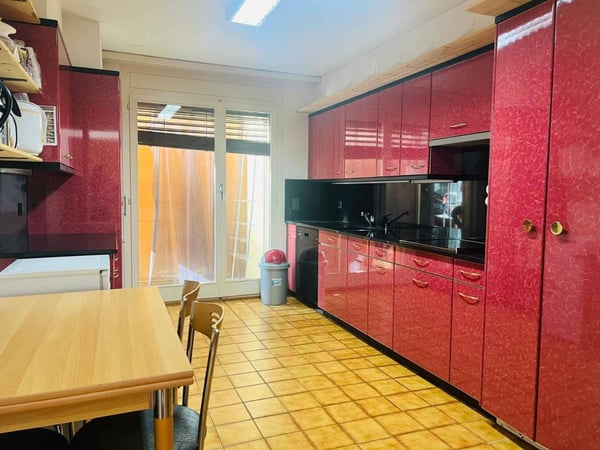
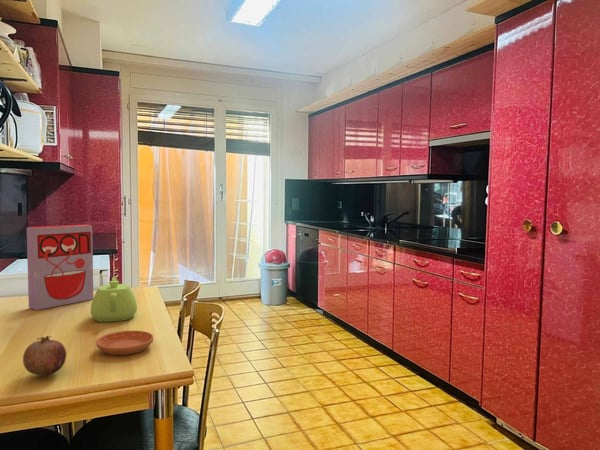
+ saucer (125, 343)
+ fruit (45, 355)
+ teapot (114, 298)
+ cereal box (61, 264)
